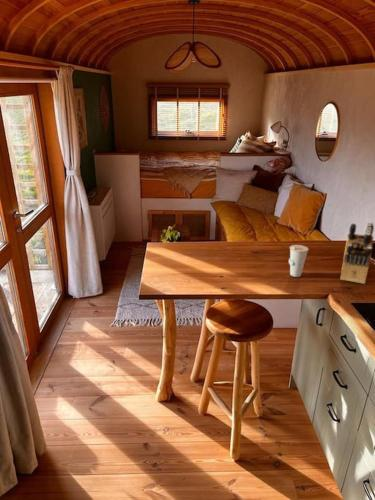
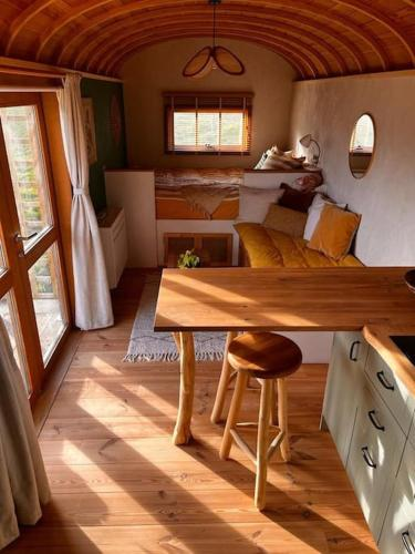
- cup (297, 260)
- knife block (358, 246)
